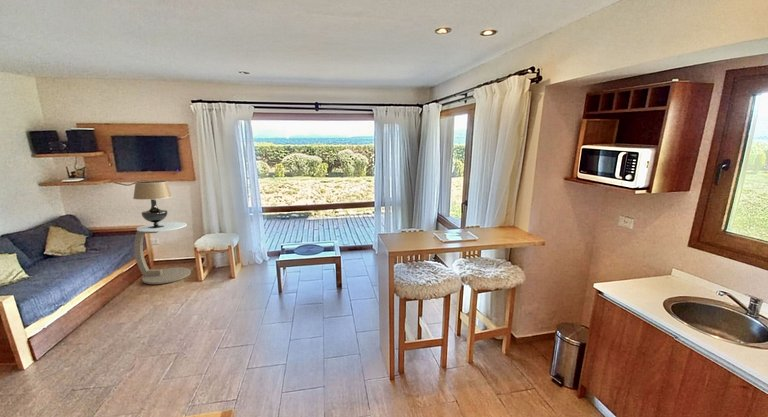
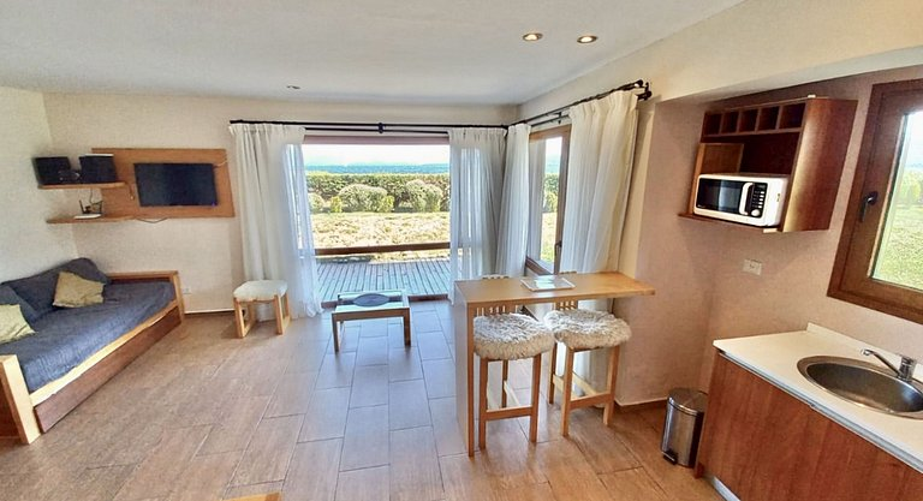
- table lamp (153, 204)
- side table (162, 269)
